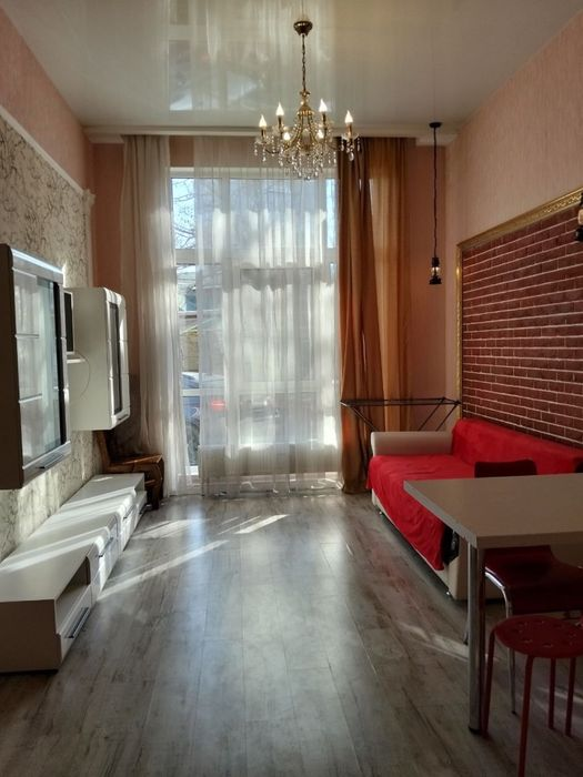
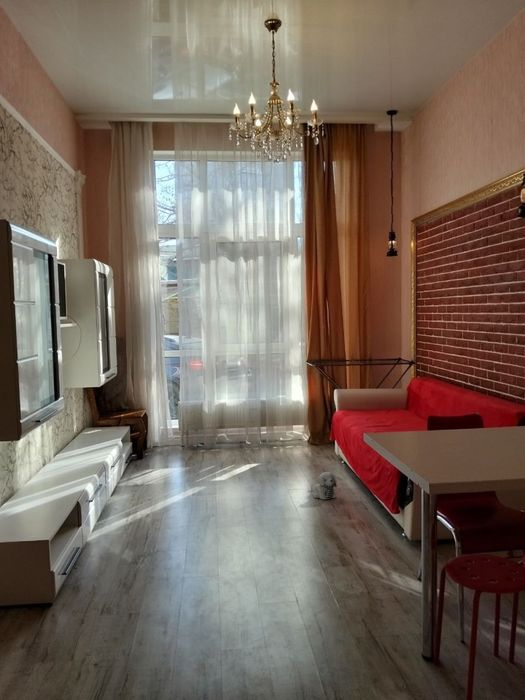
+ plush toy (323, 482)
